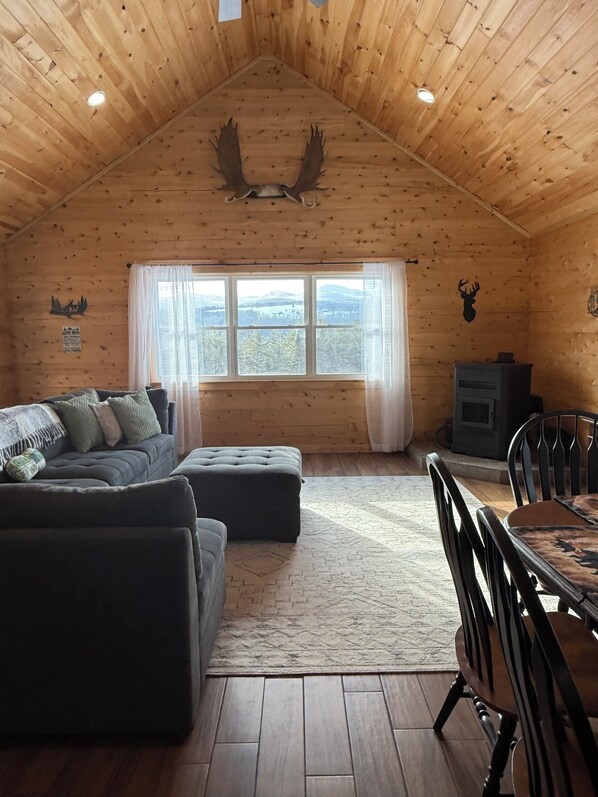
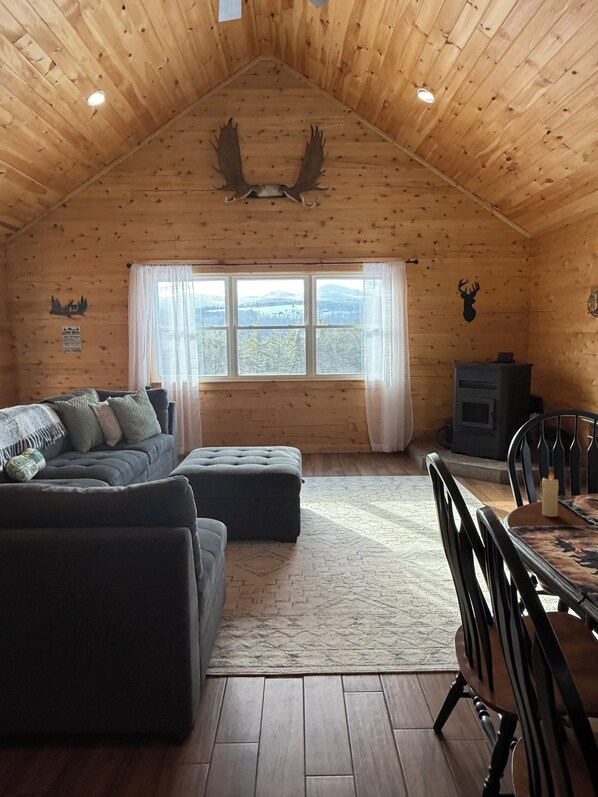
+ candle (549, 492)
